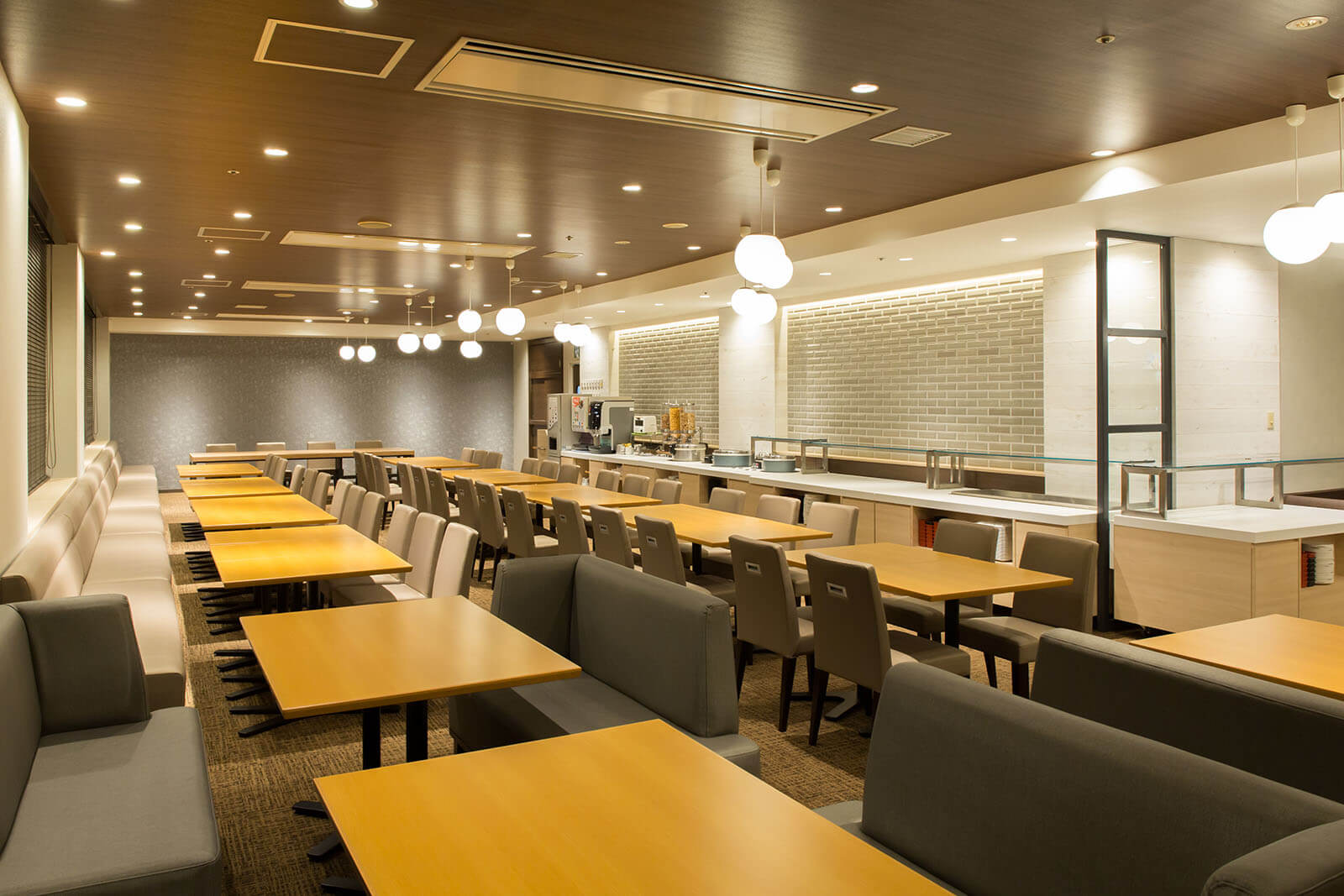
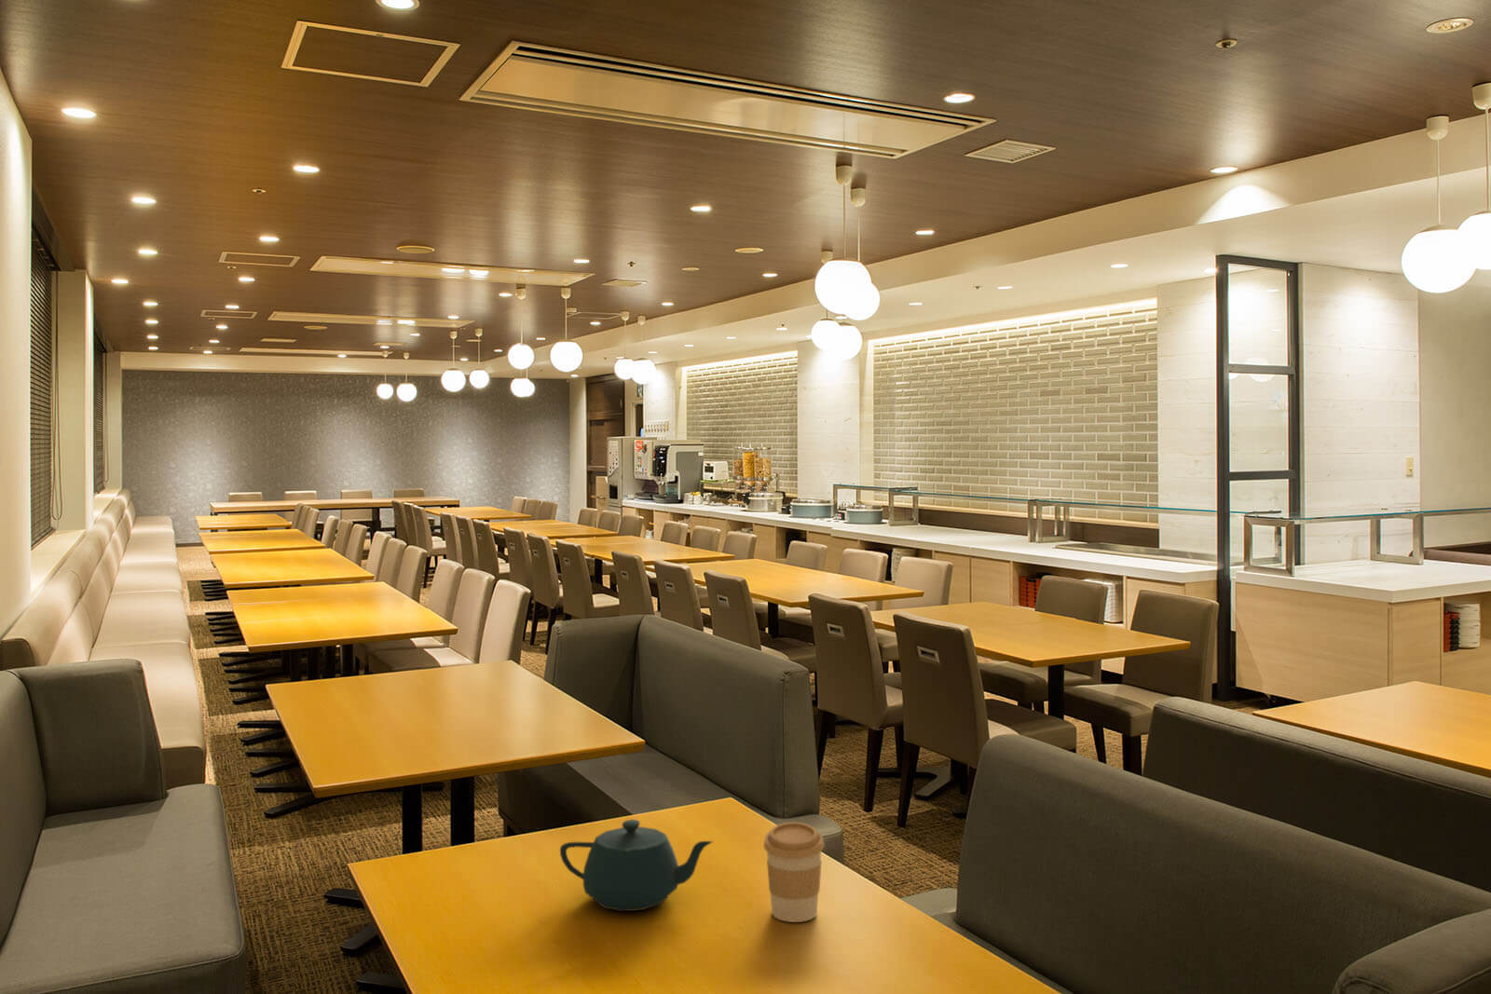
+ teapot (636, 860)
+ coffee cup (794, 871)
